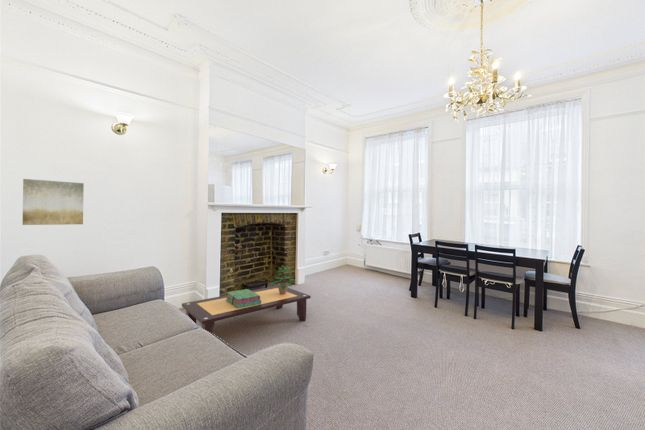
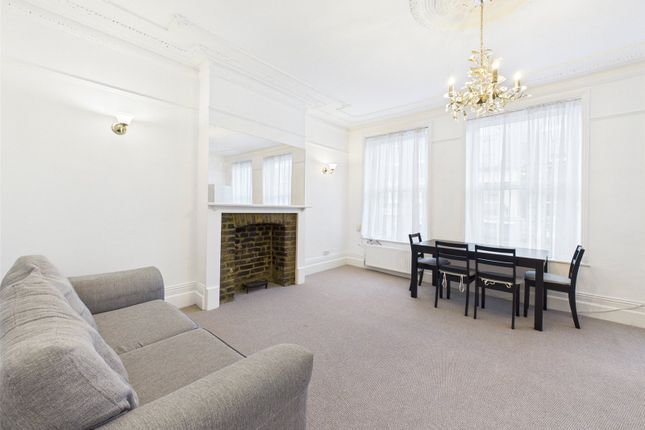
- wall art (54, 202)
- coffee table (249, 312)
- potted plant (282, 279)
- stack of books (243, 297)
